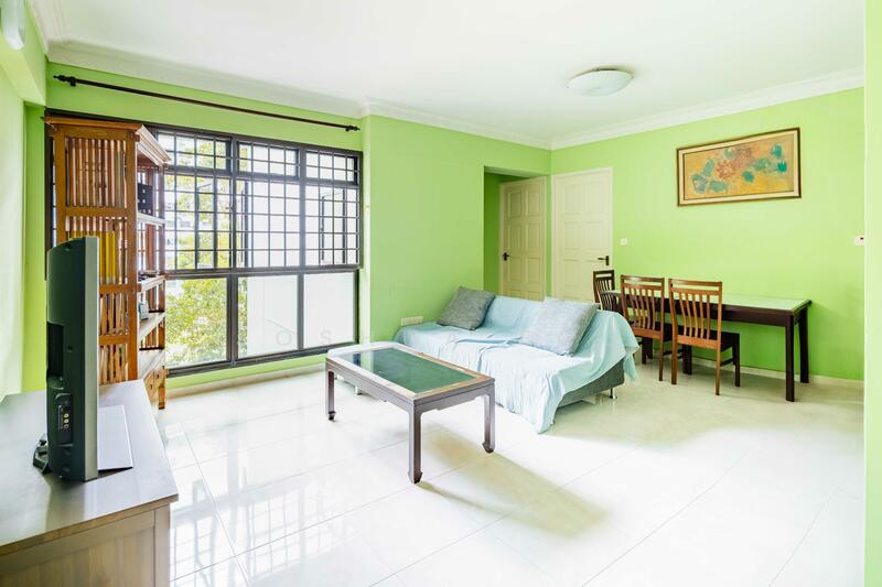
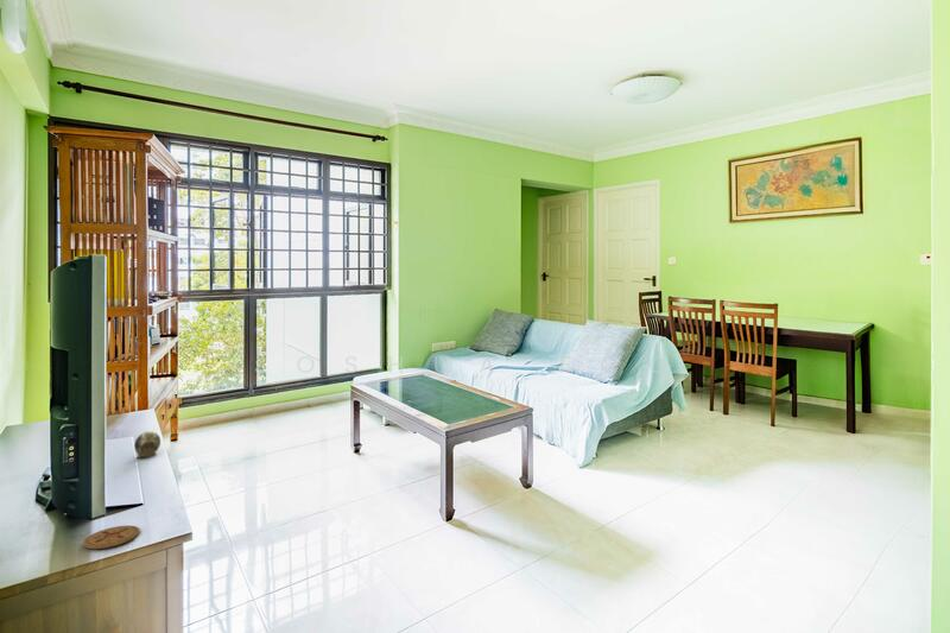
+ decorative egg (147, 443)
+ coaster (112, 536)
